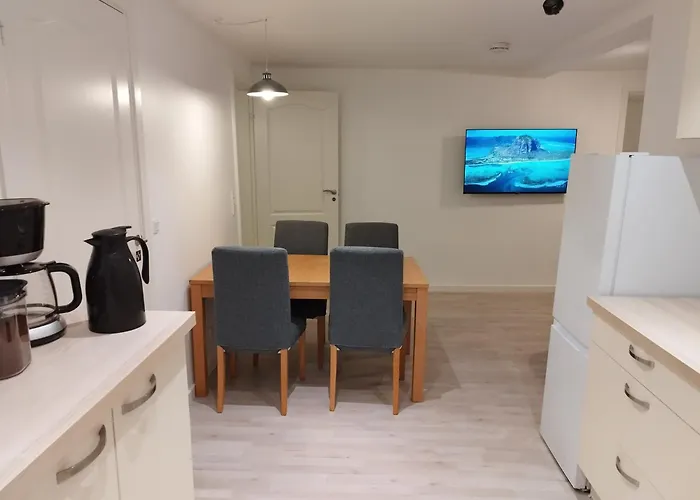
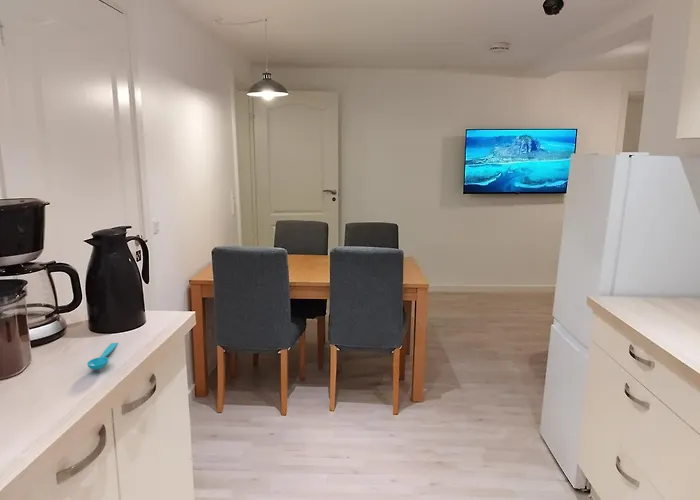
+ spoon (105, 354)
